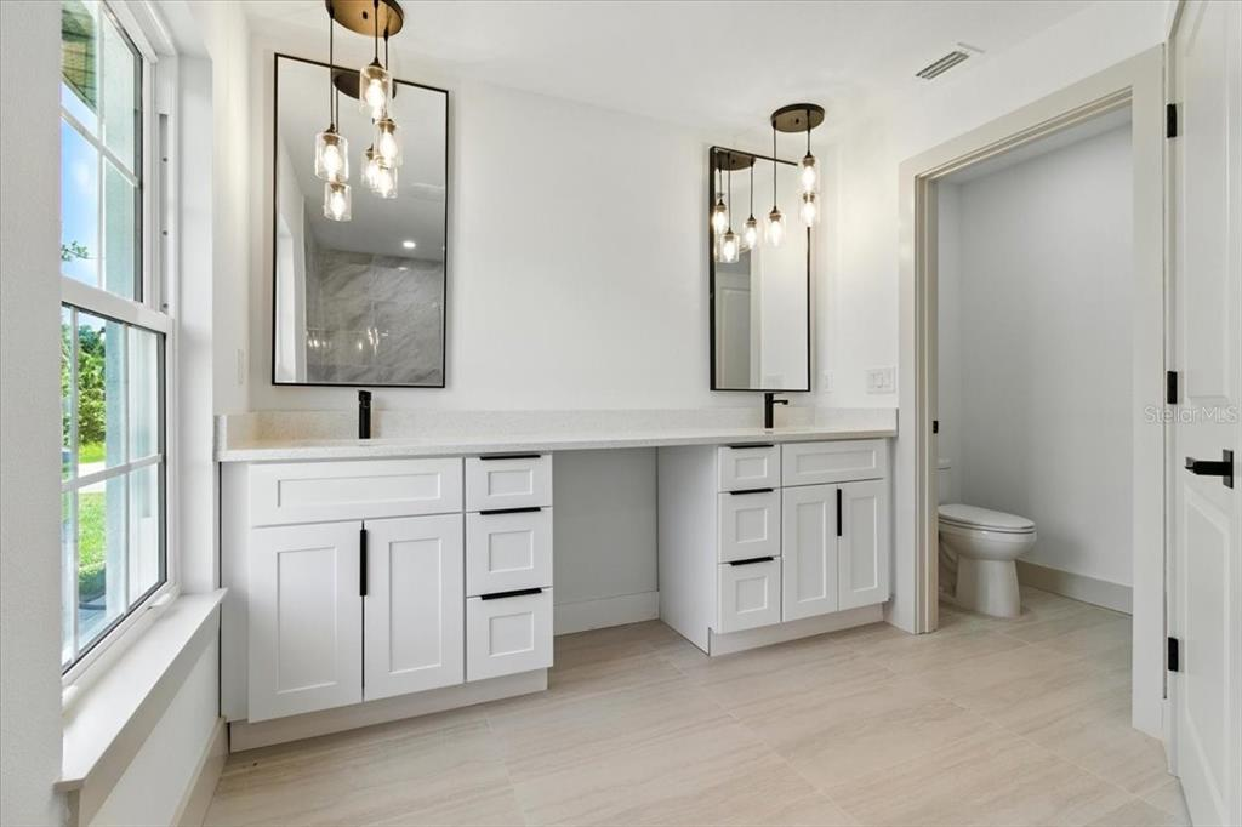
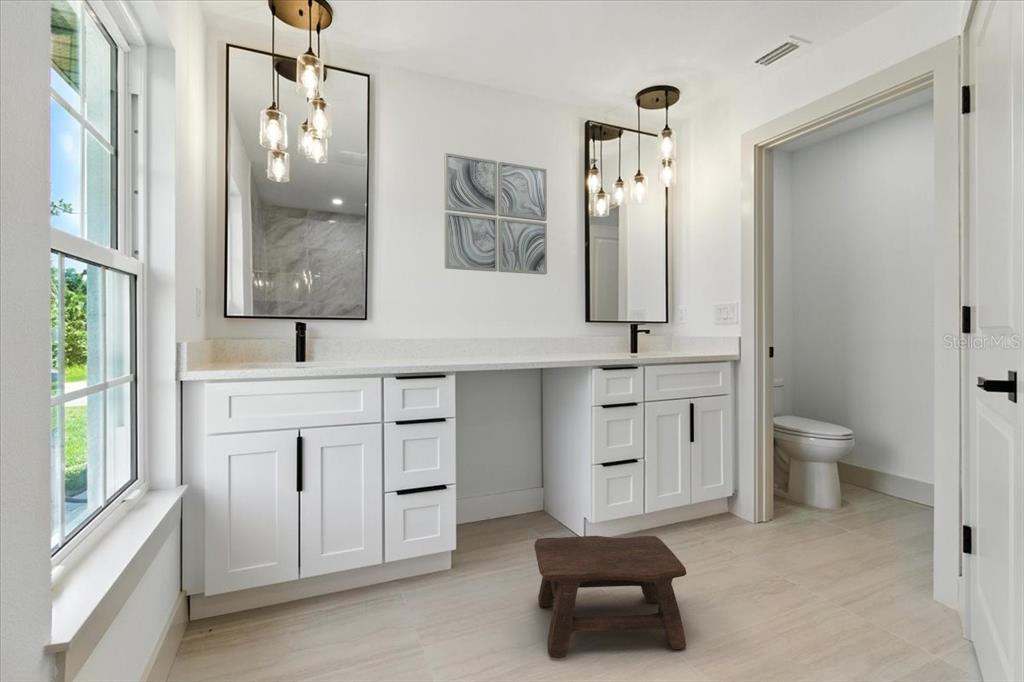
+ wall art (498, 215)
+ stool (607, 586)
